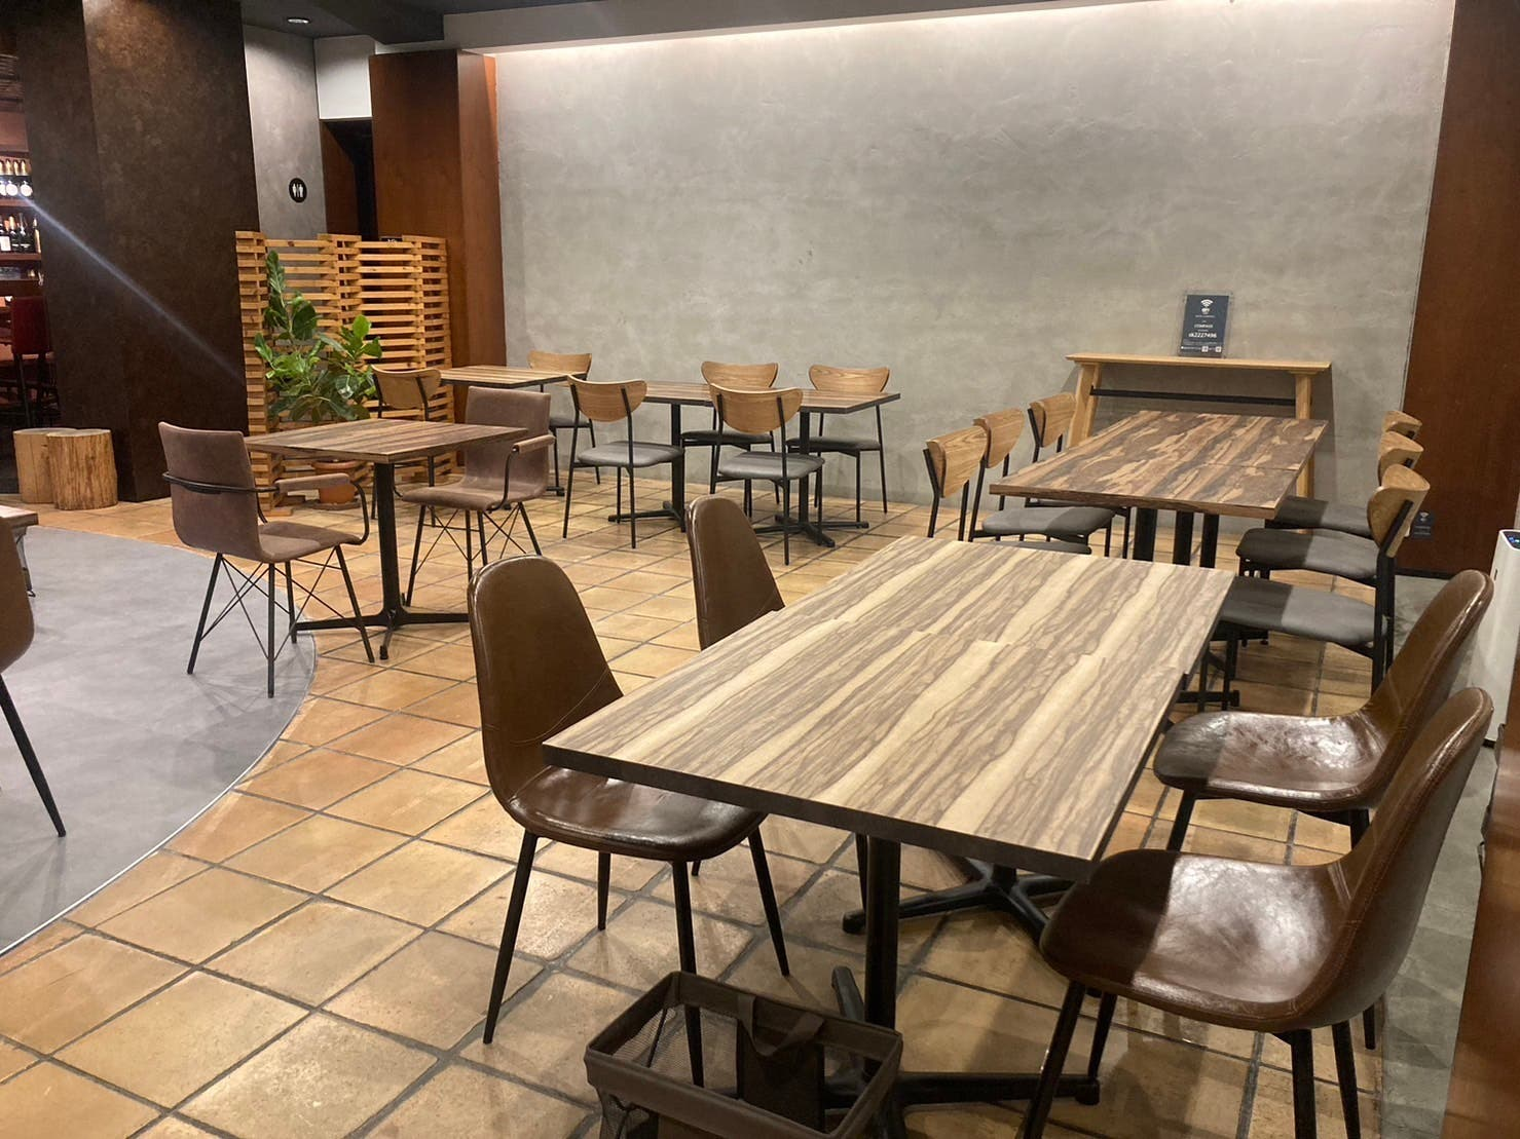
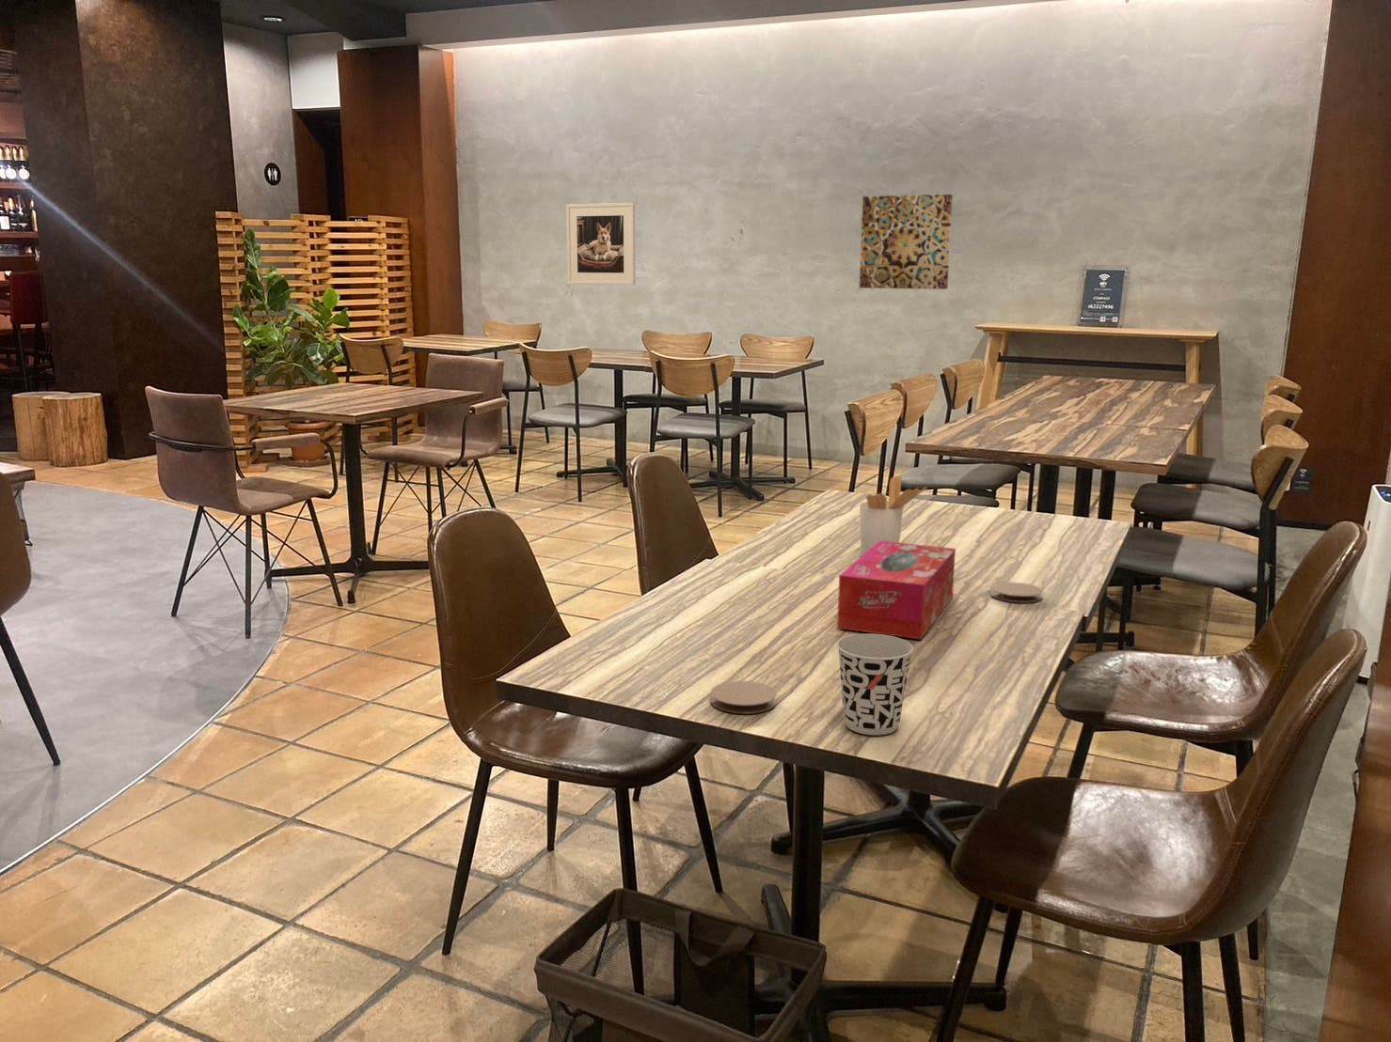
+ cup (873, 685)
+ utensil holder (890, 520)
+ coaster (1015, 592)
+ wall art (905, 242)
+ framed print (600, 244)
+ coaster (743, 696)
+ tissue box (898, 587)
